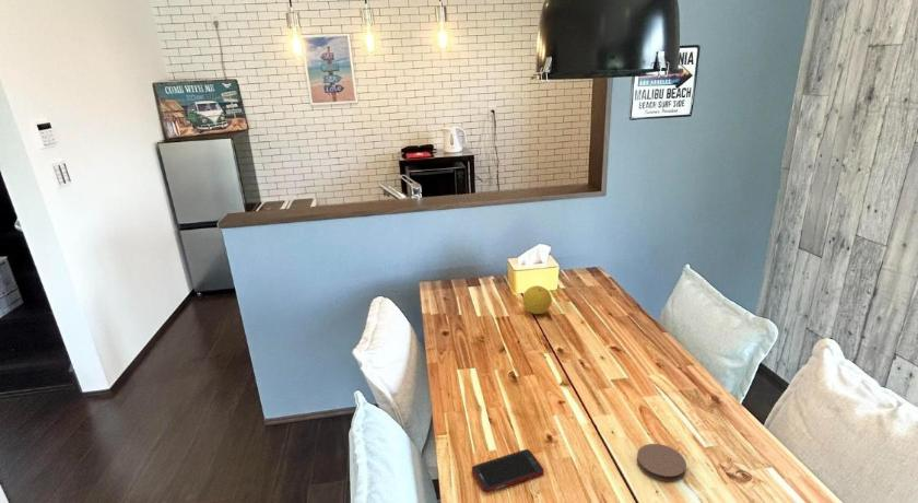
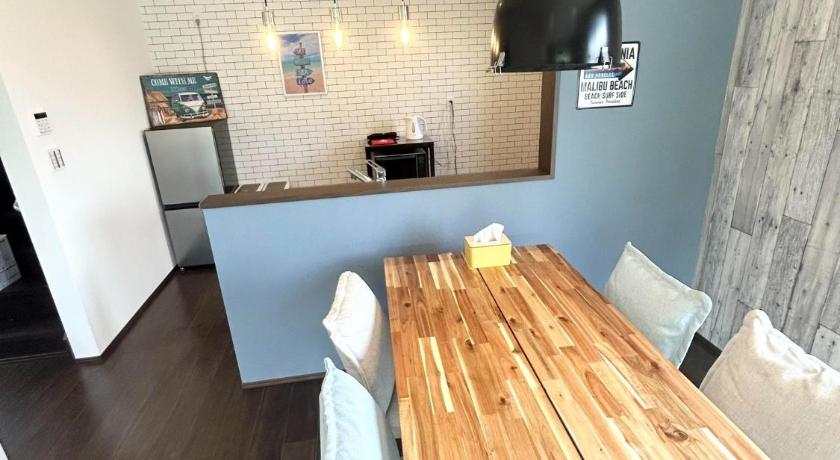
- cell phone (507, 470)
- coaster (660, 461)
- fruit (537, 300)
